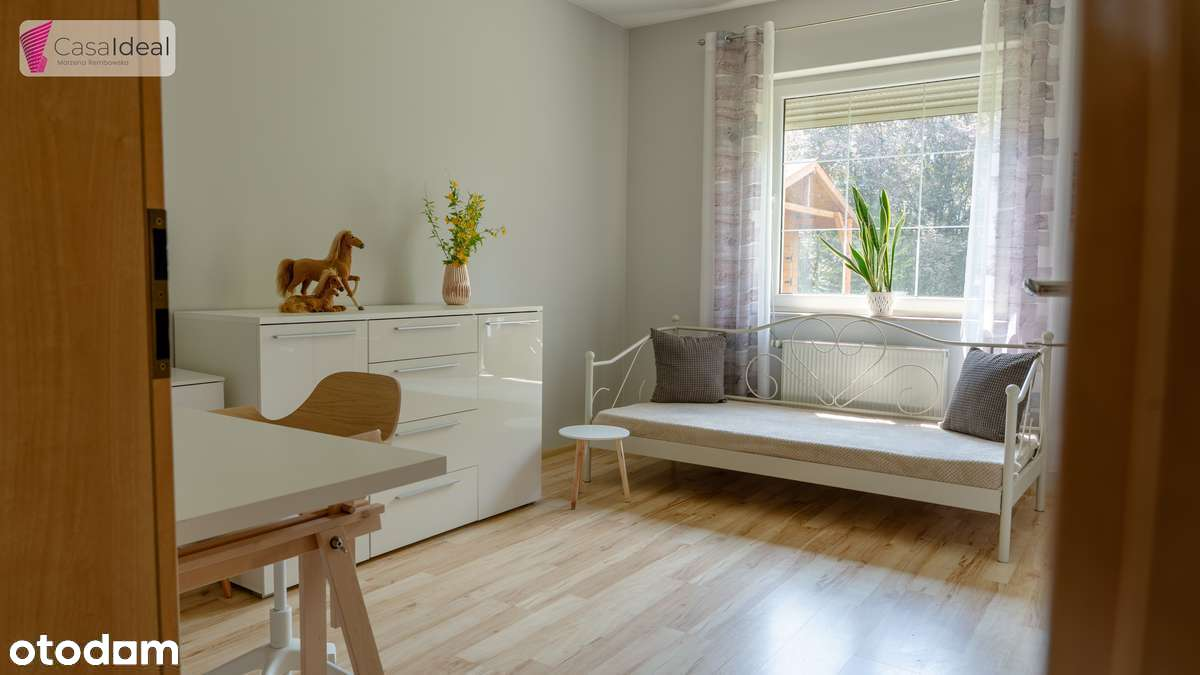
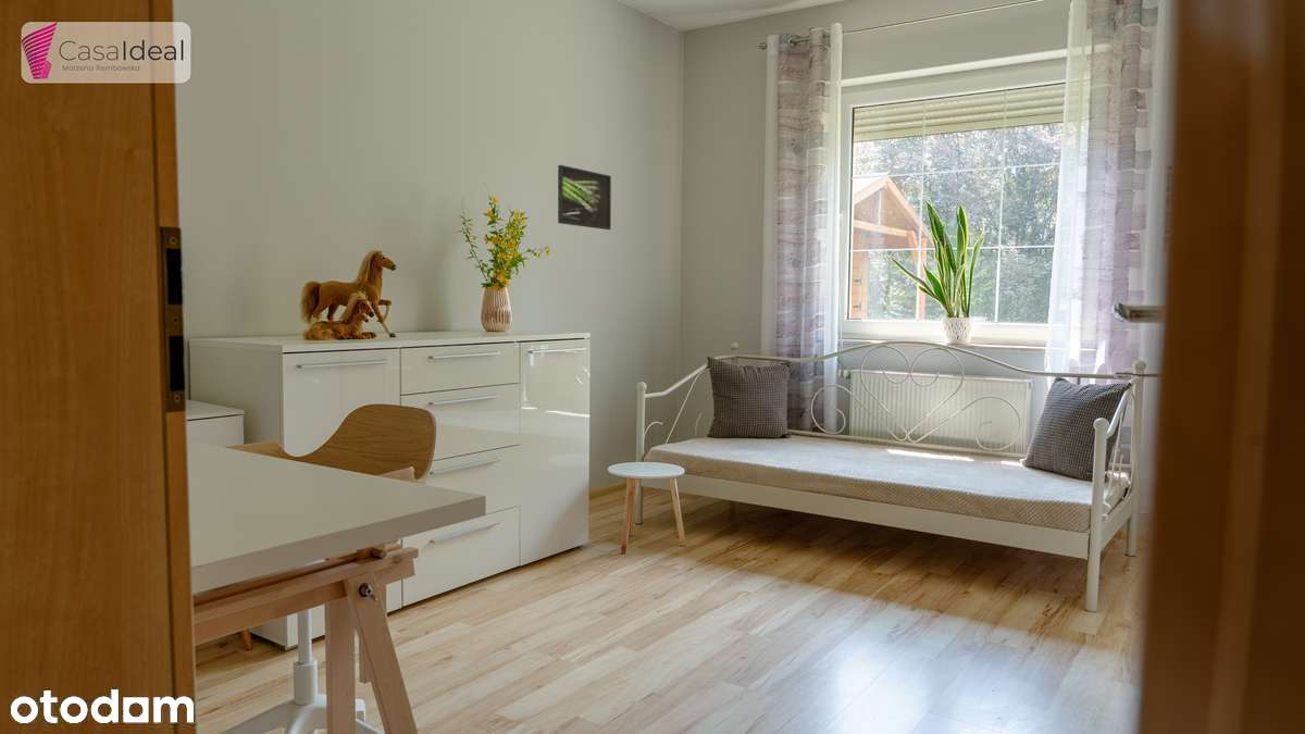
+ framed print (585, 198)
